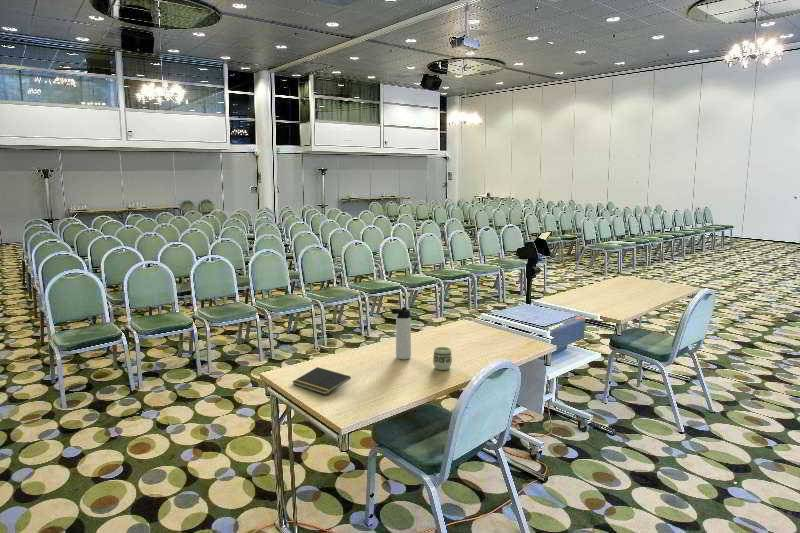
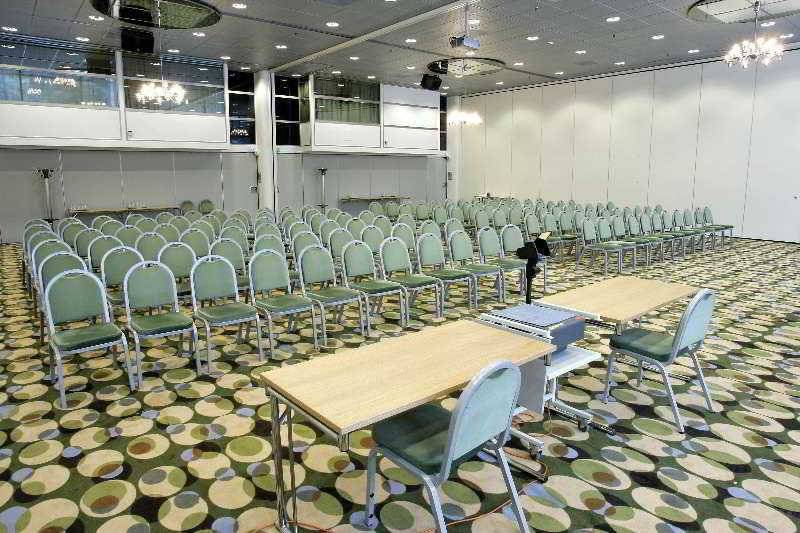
- notepad (321, 380)
- cup (442, 358)
- thermos bottle (400, 333)
